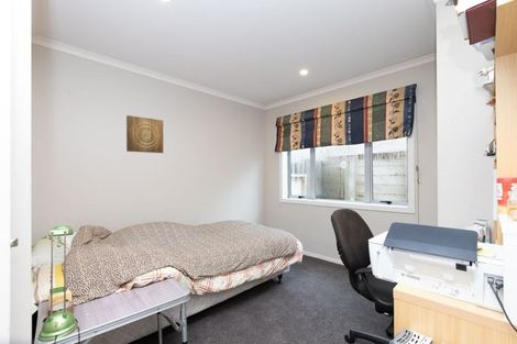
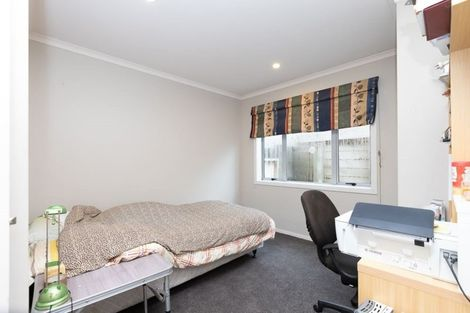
- wall art (145, 135)
